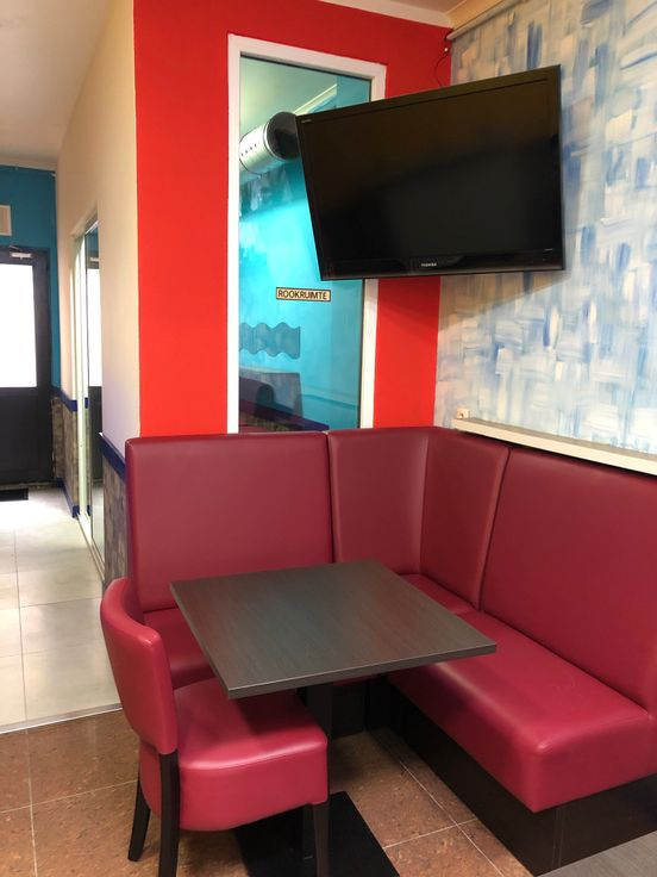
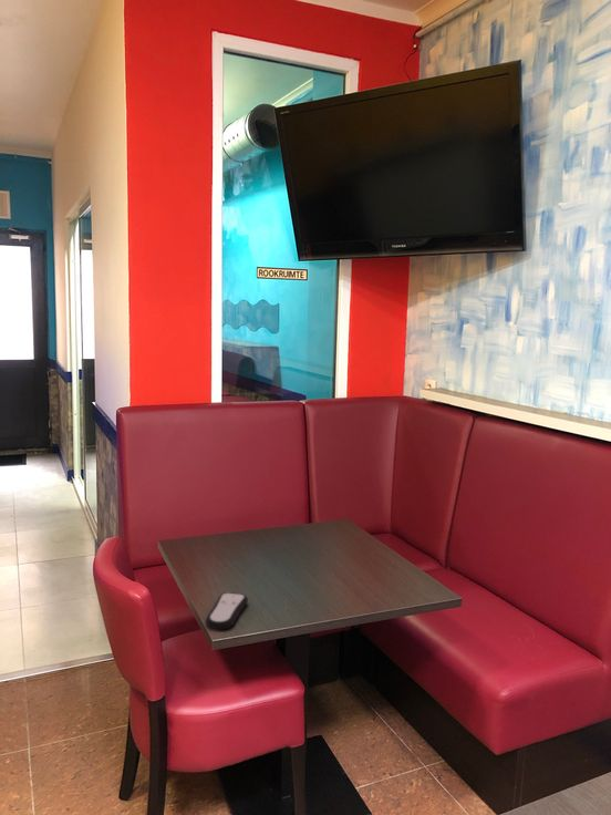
+ remote control (226, 609)
